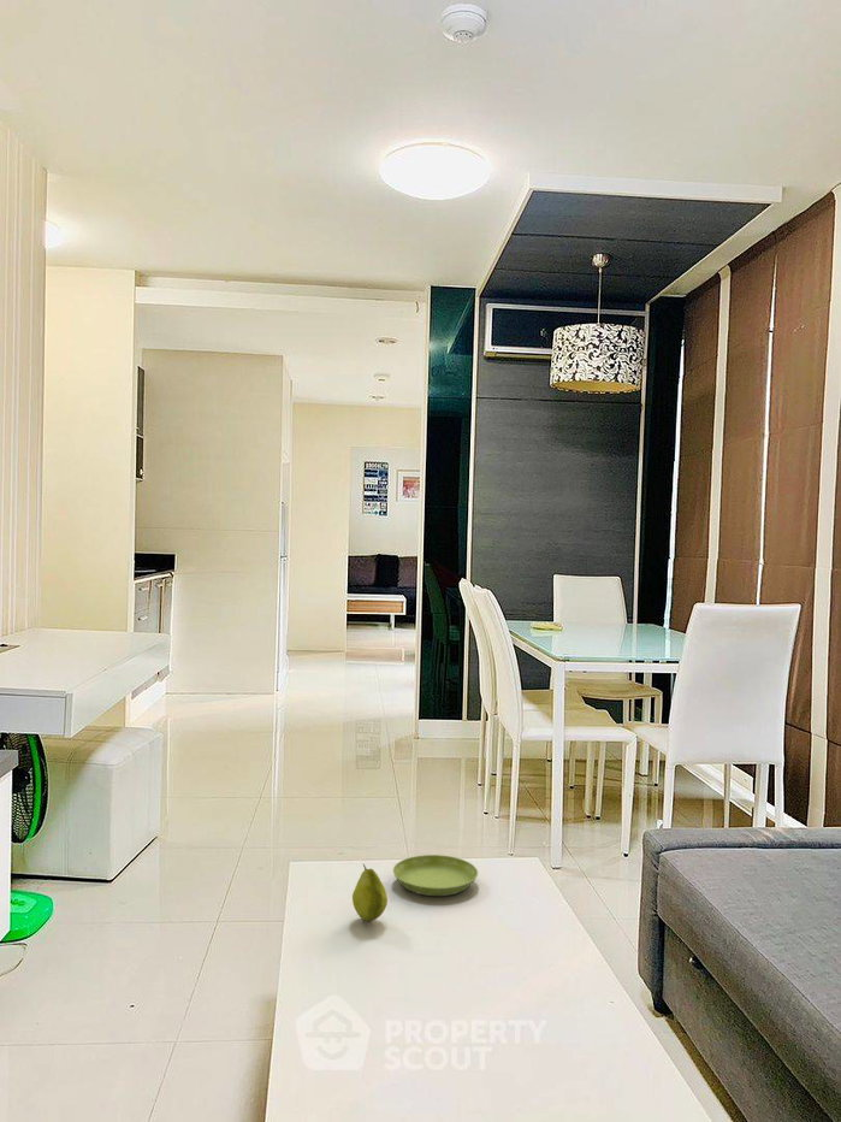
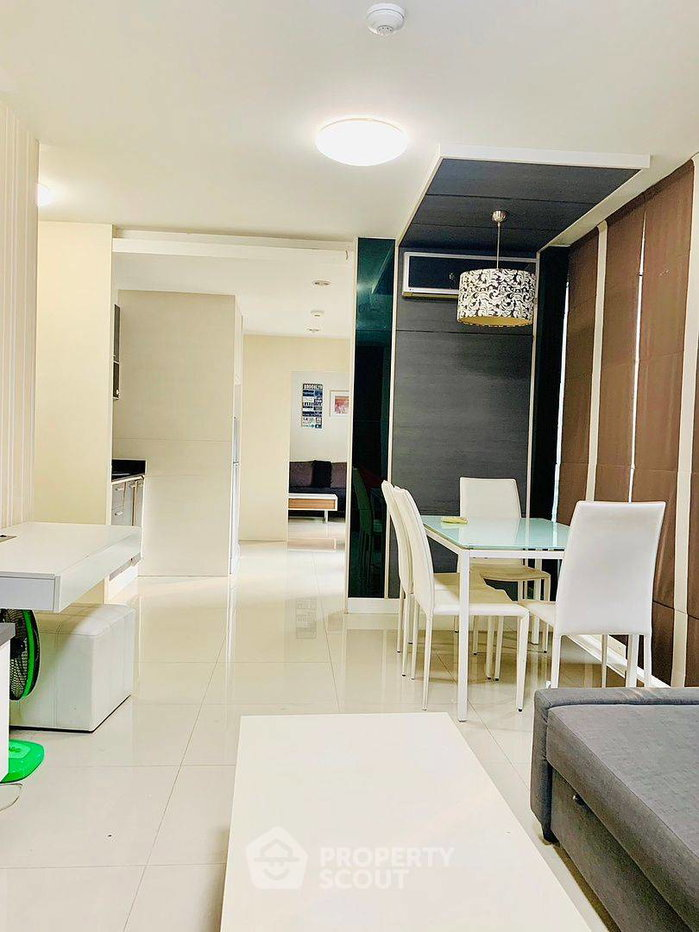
- saucer (434, 876)
- fruit (369, 892)
